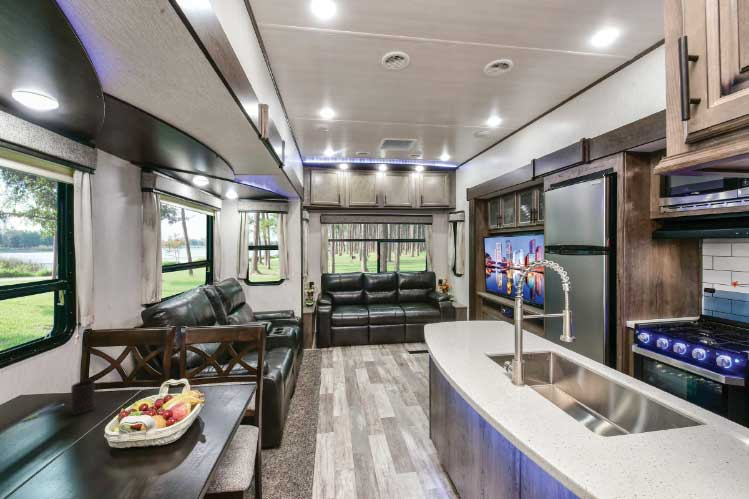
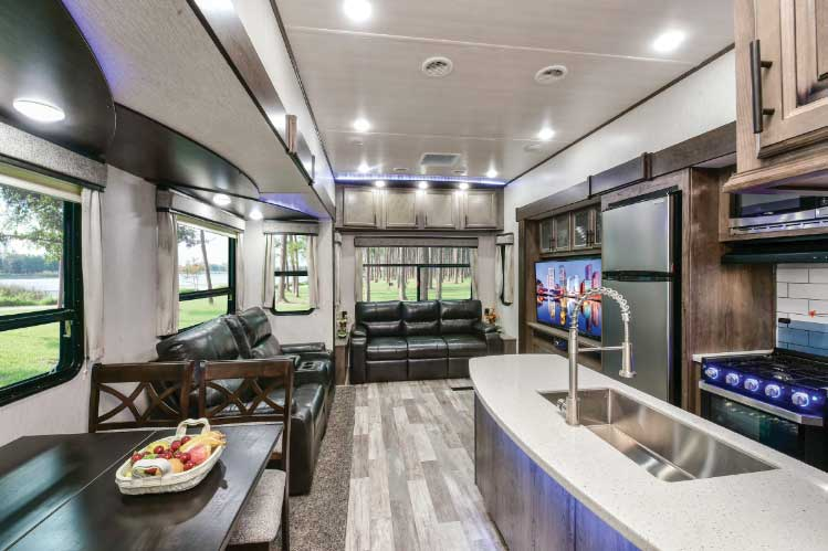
- pen (43, 412)
- cup (83, 396)
